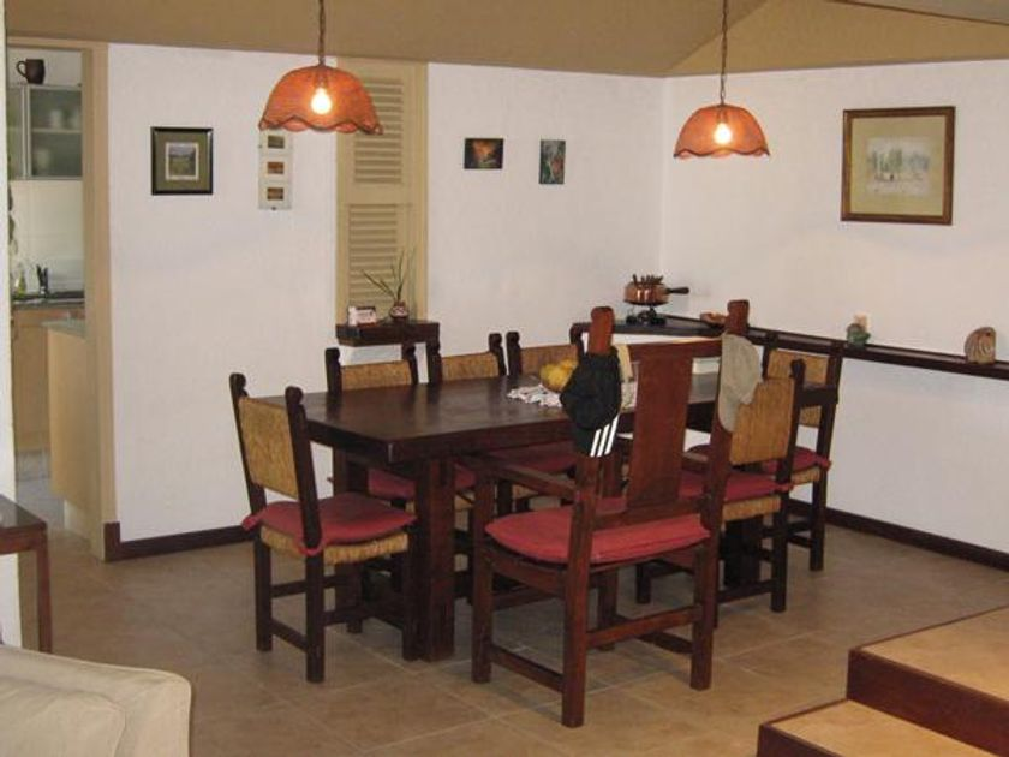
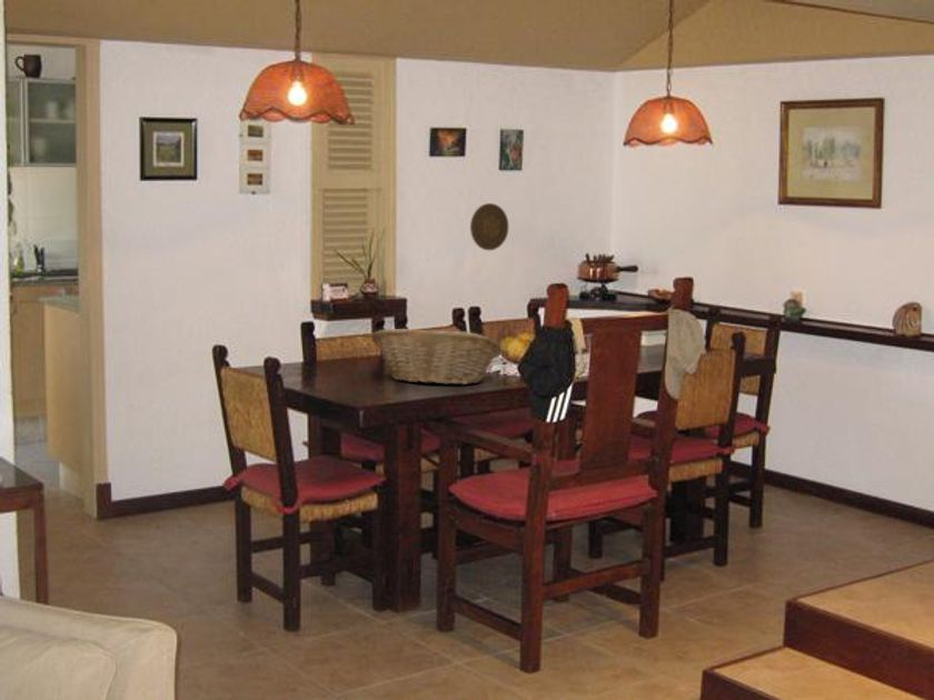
+ decorative plate (490, 227)
+ fruit basket (435, 352)
